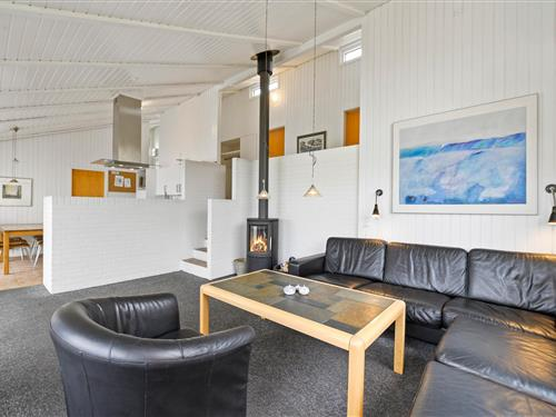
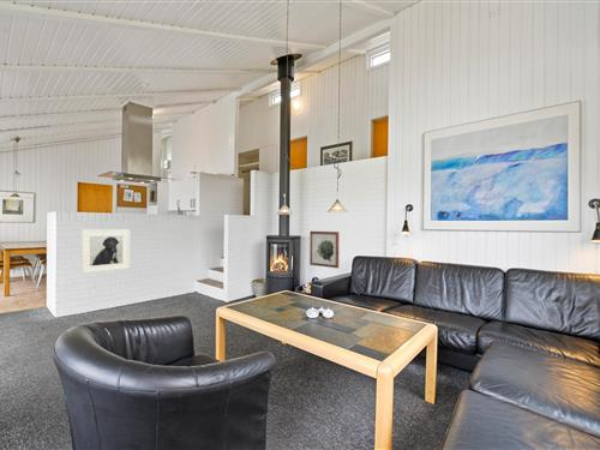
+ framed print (107, 250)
+ wall art (323, 248)
